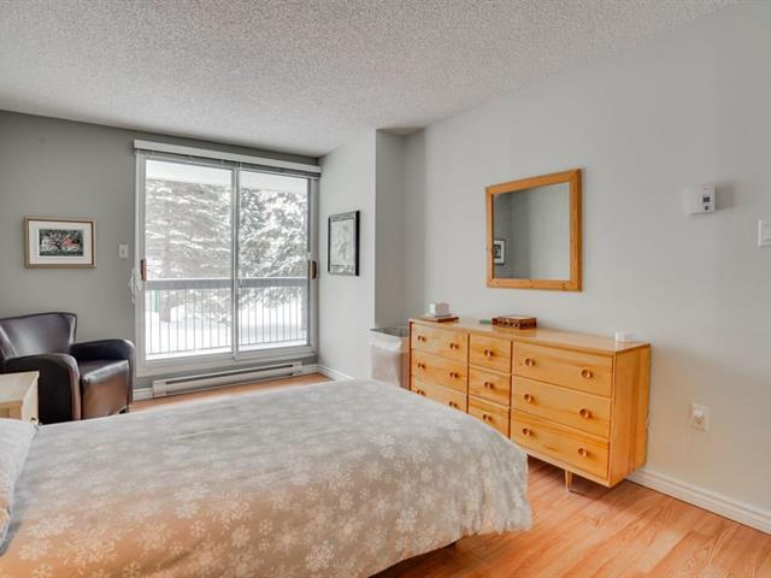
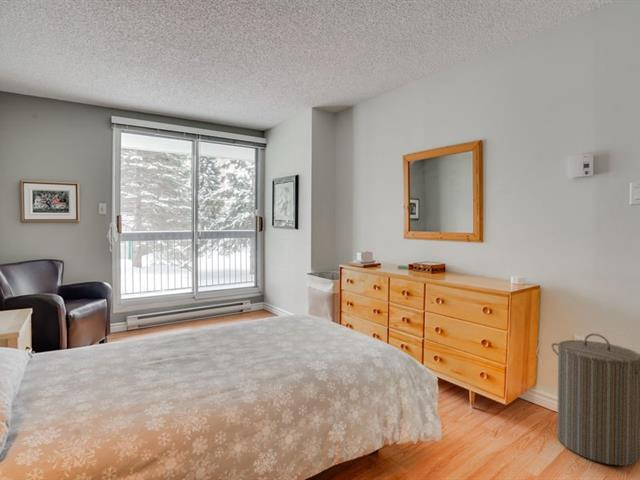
+ laundry hamper (597, 390)
